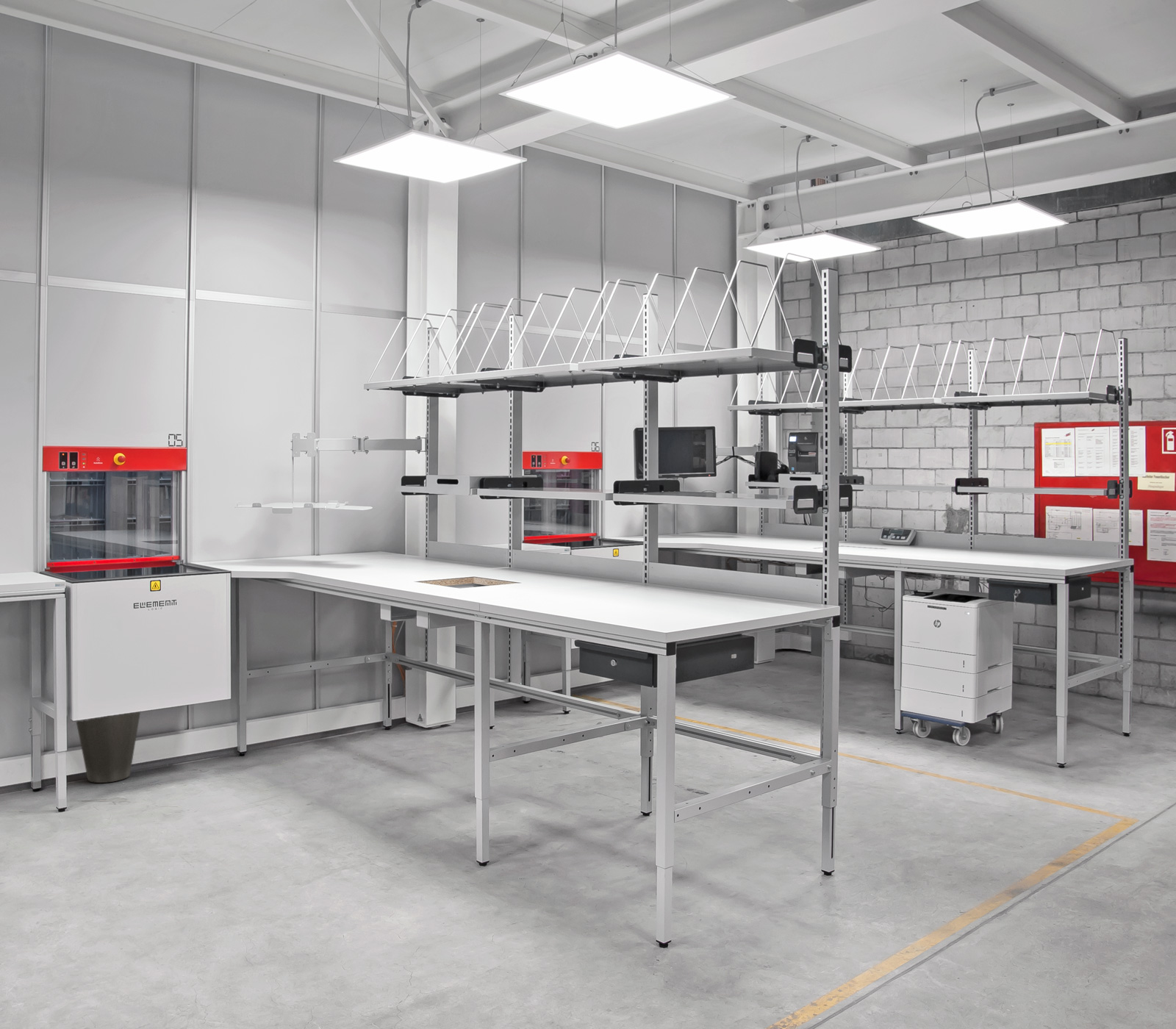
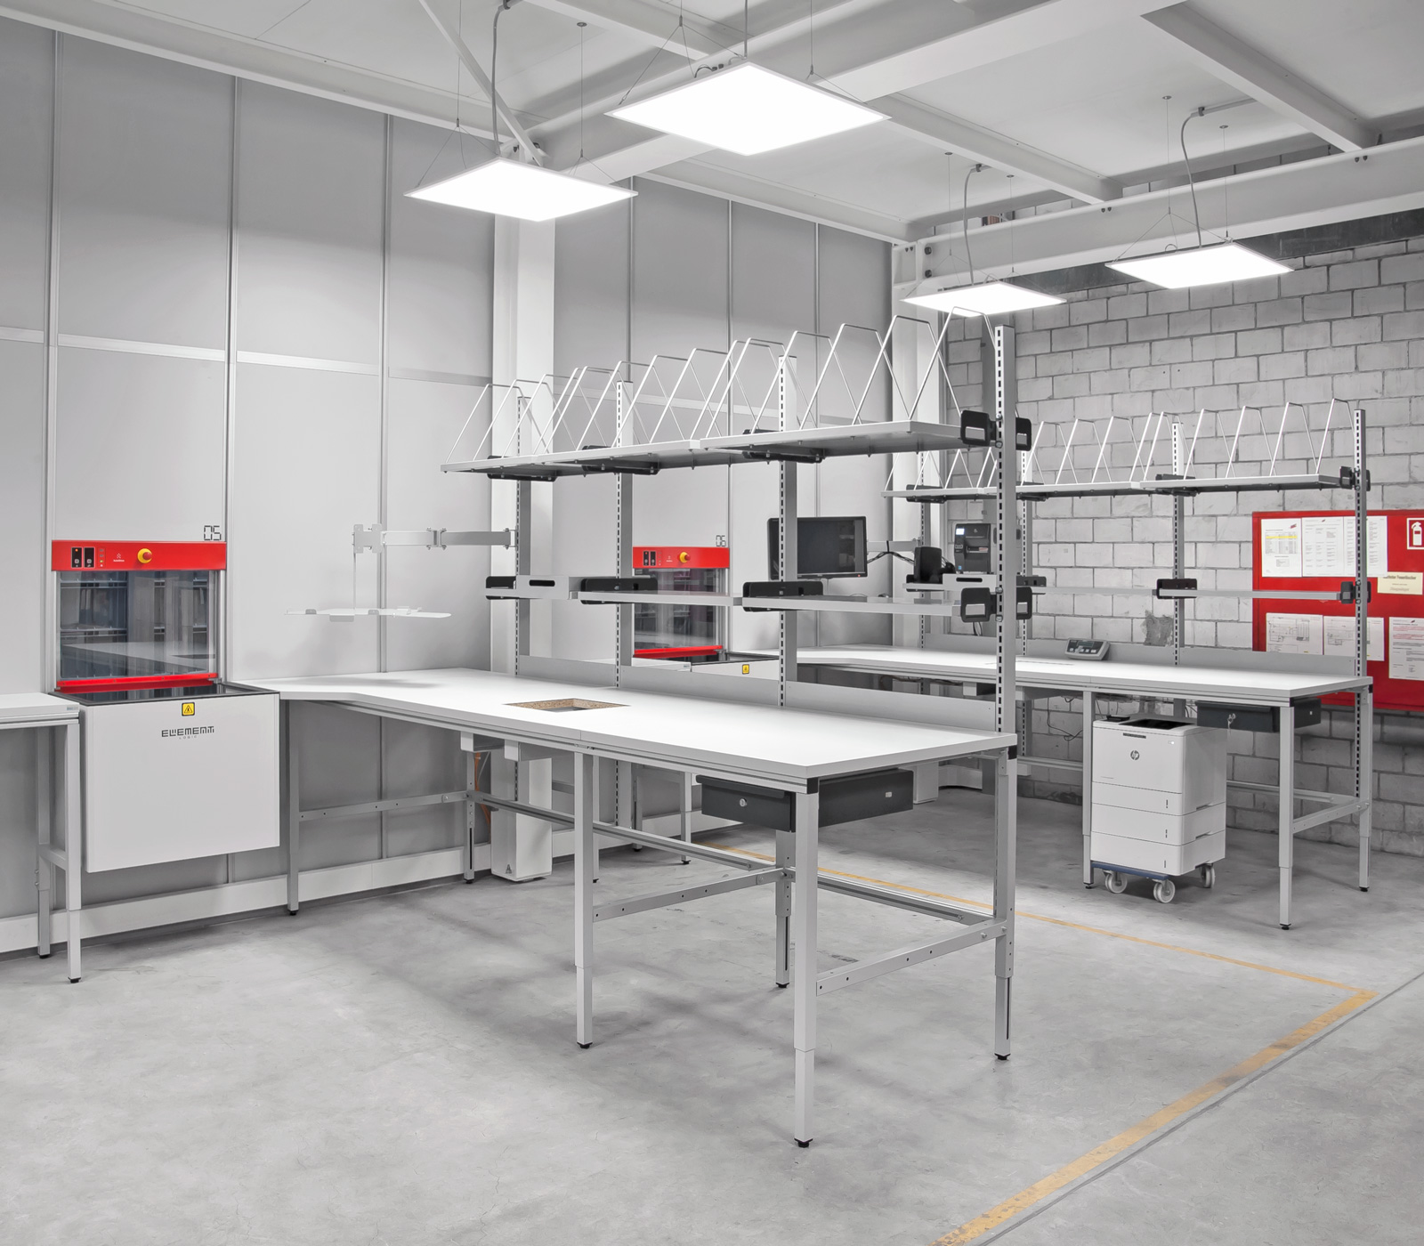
- waste basket (108, 743)
